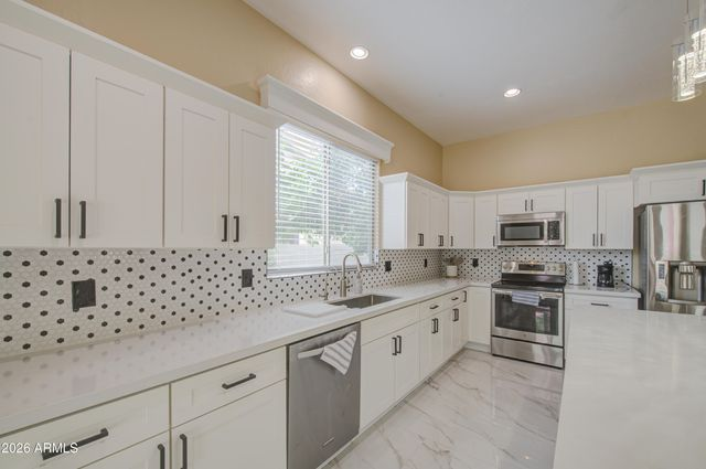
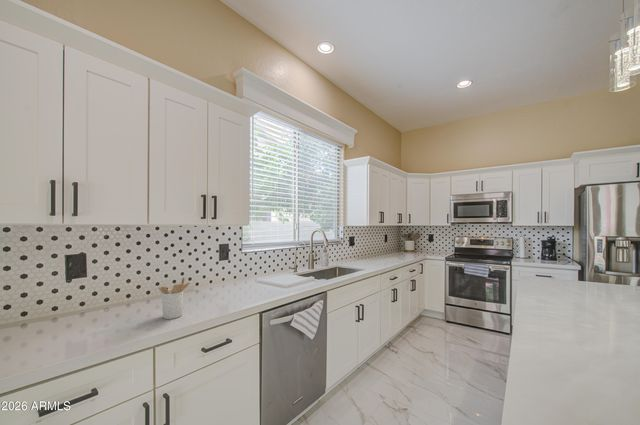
+ utensil holder (175, 298)
